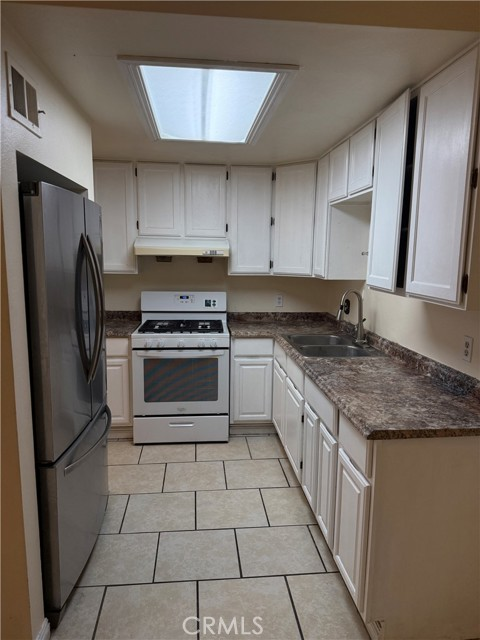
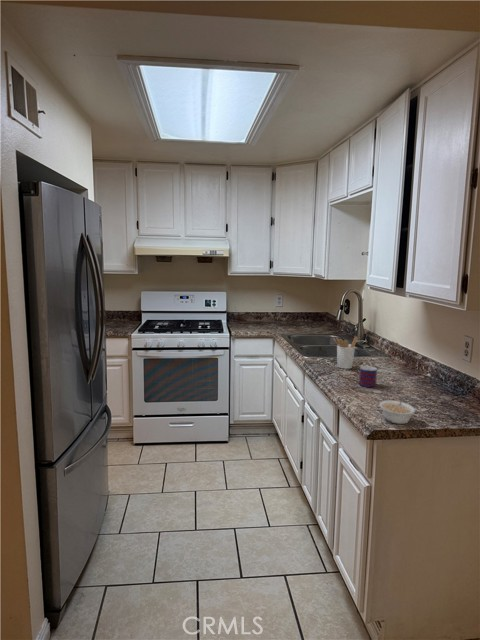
+ legume (396, 411)
+ utensil holder (344, 351)
+ mug (372, 376)
